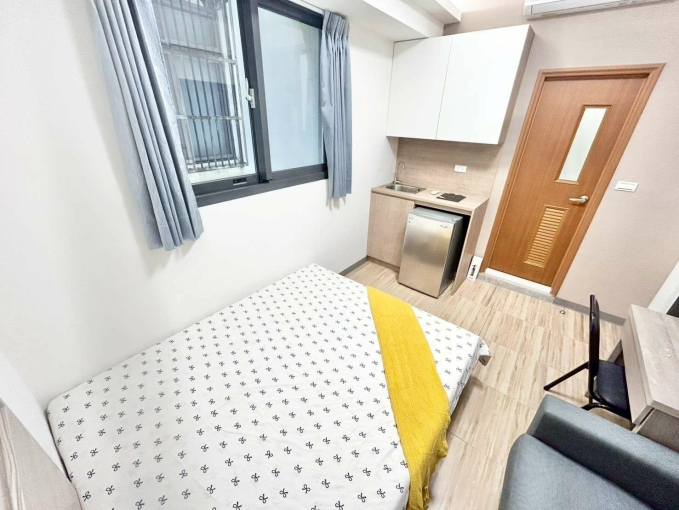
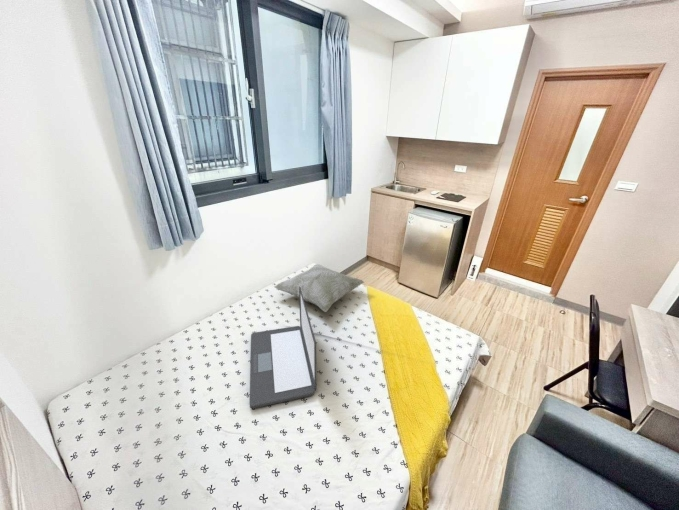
+ decorative pillow (320, 284)
+ laptop (278, 339)
